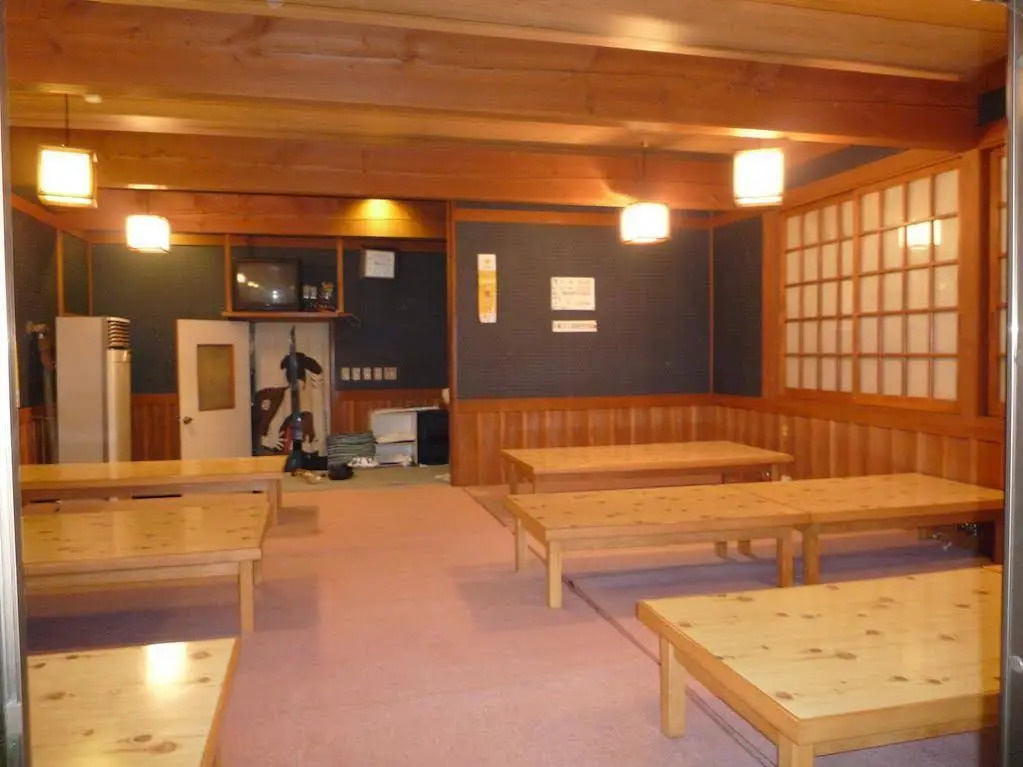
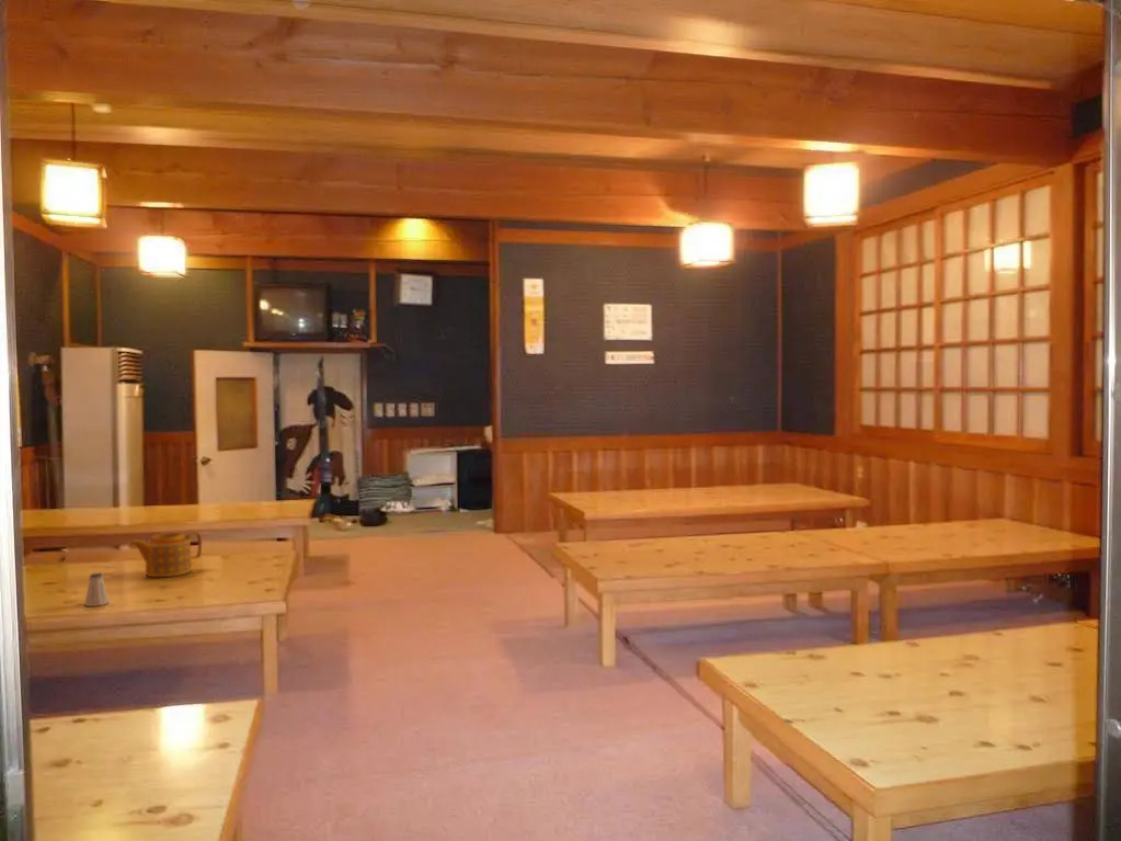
+ saltshaker (96, 588)
+ teapot (167, 554)
